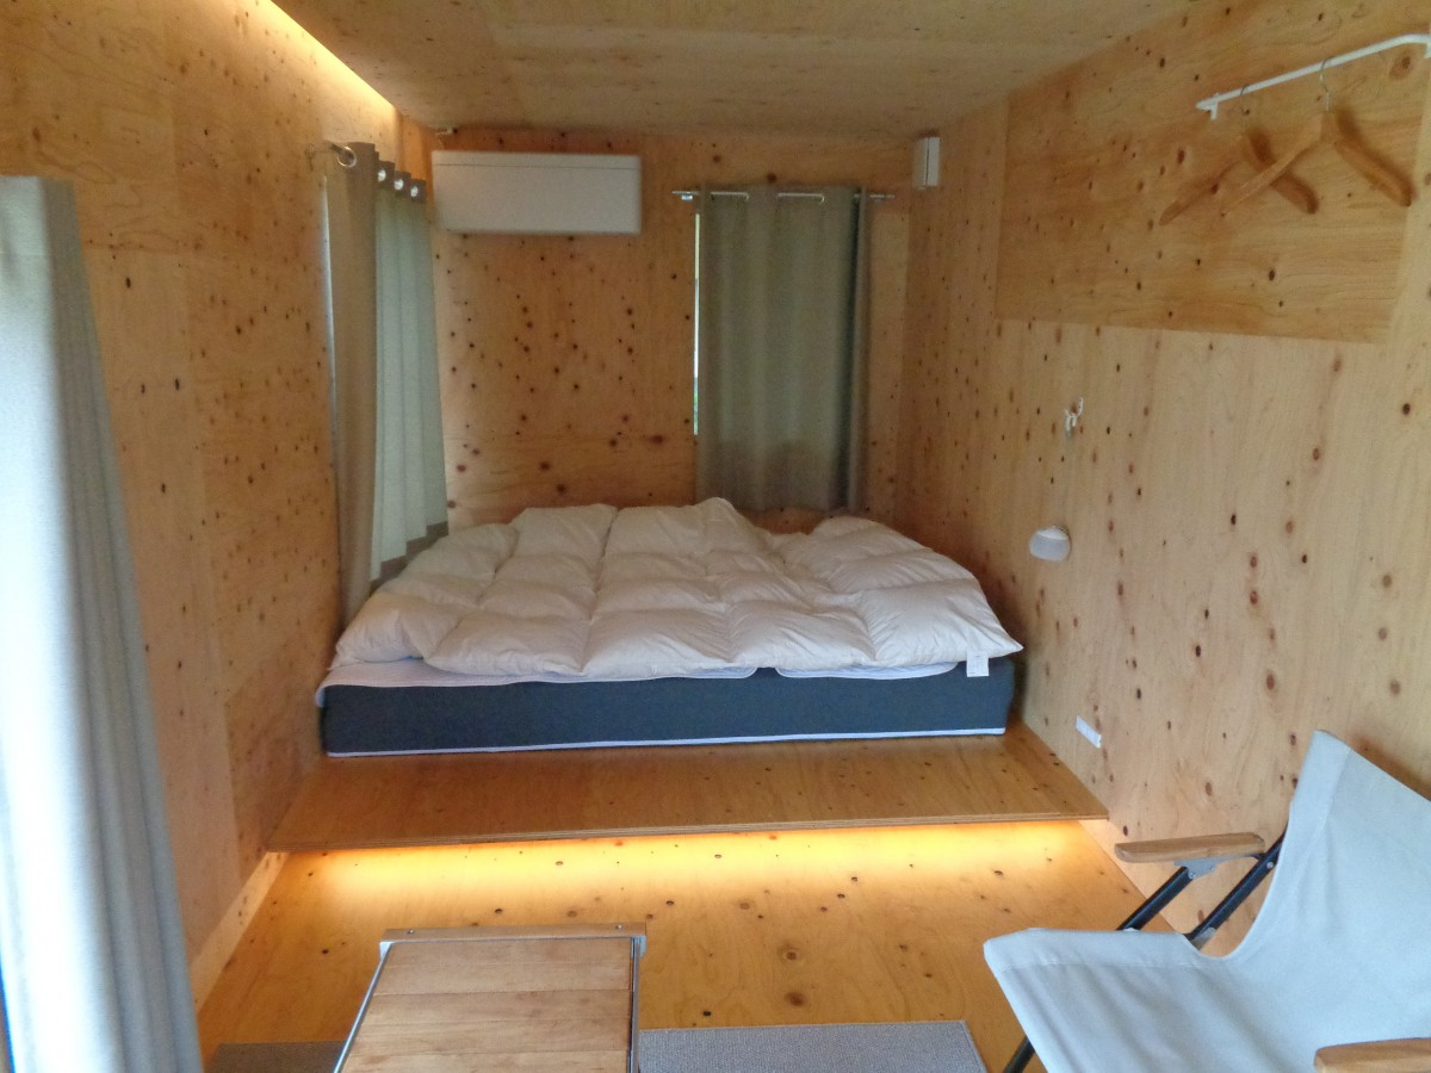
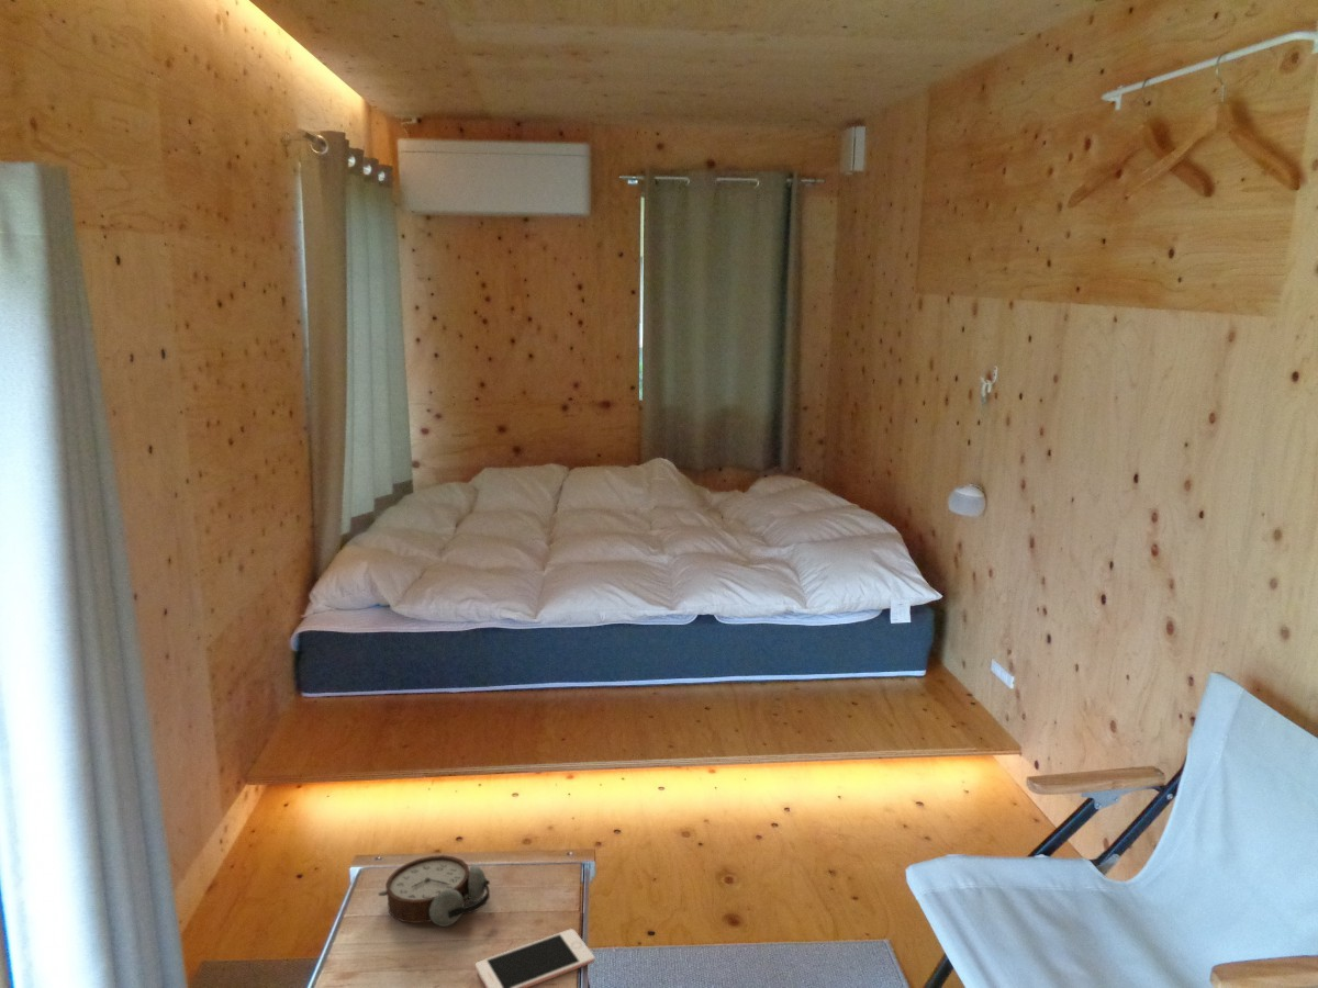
+ alarm clock (438, 888)
+ cell phone (535, 963)
